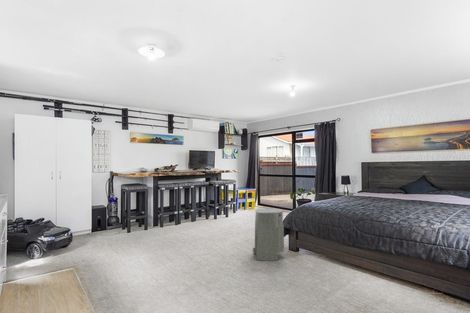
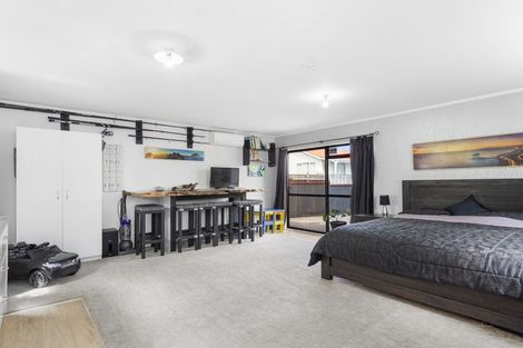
- air purifier (268, 233)
